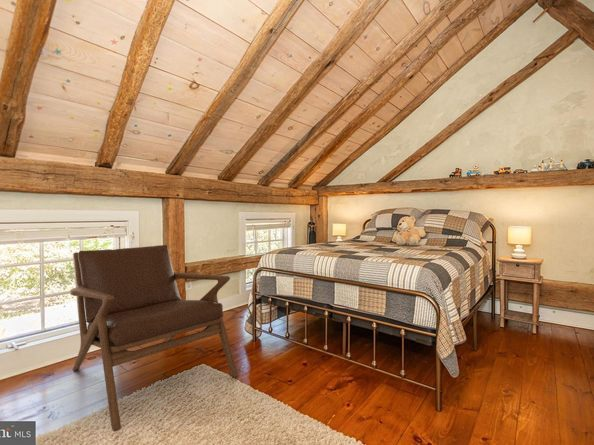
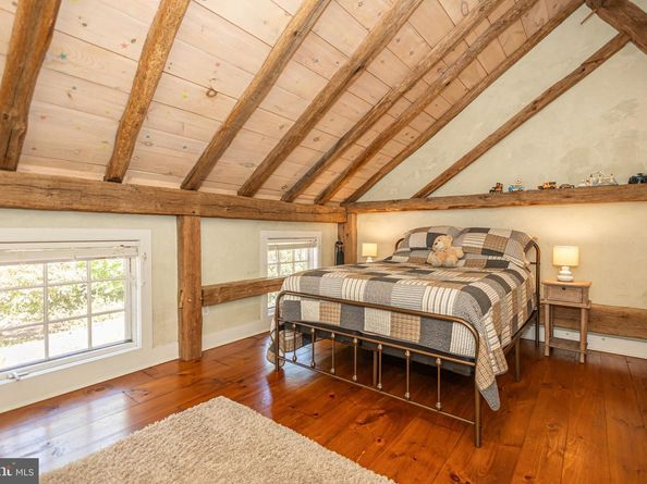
- lounge chair (149, 312)
